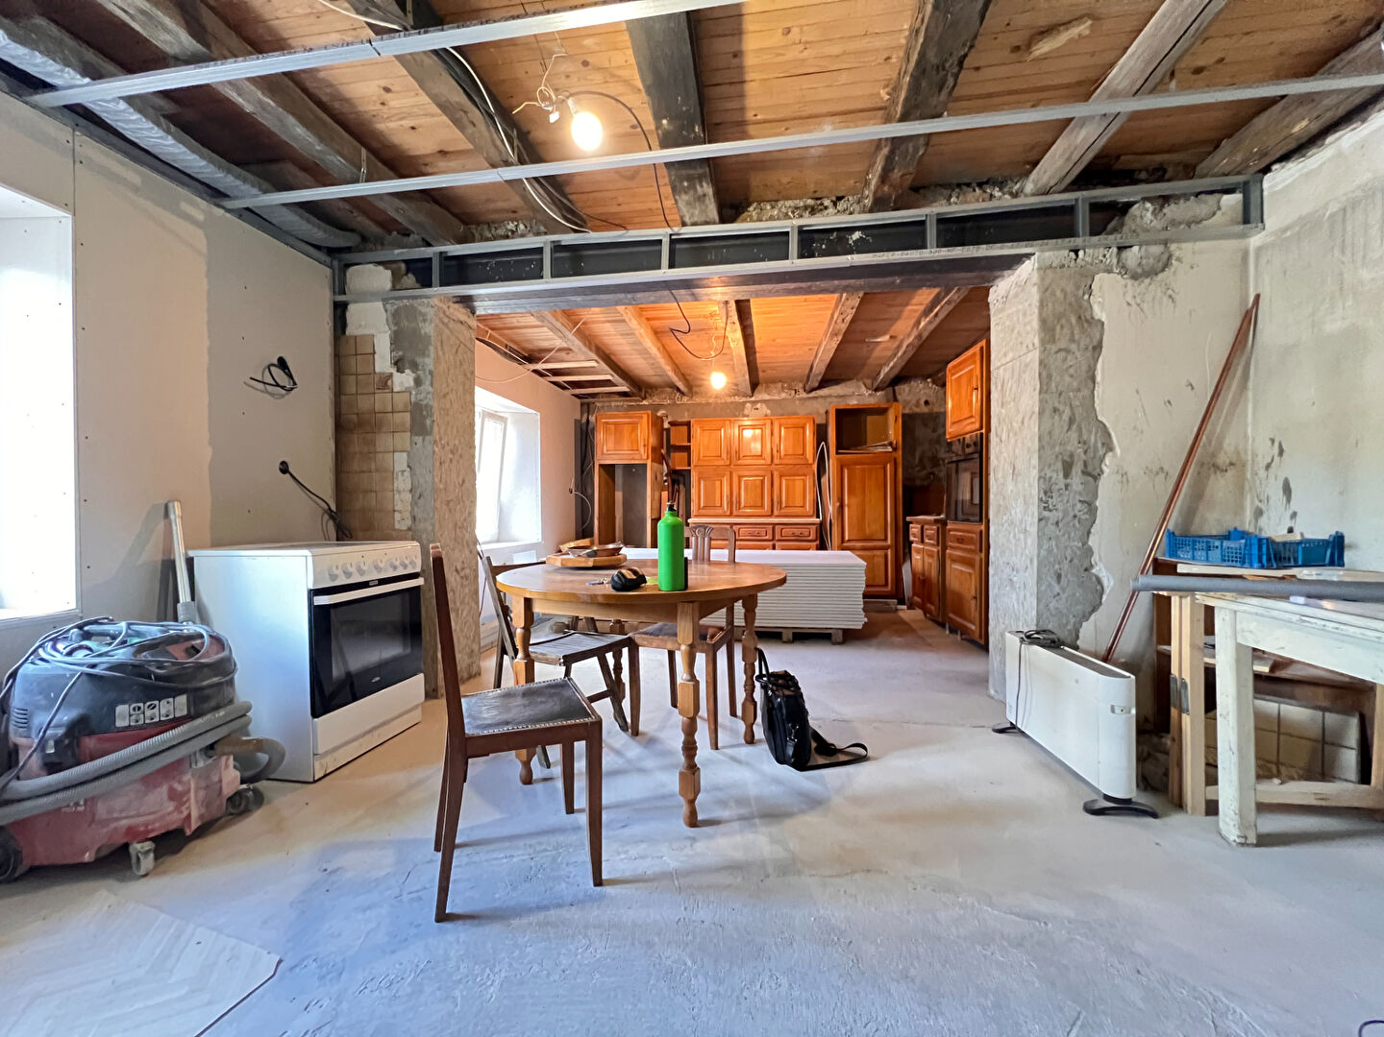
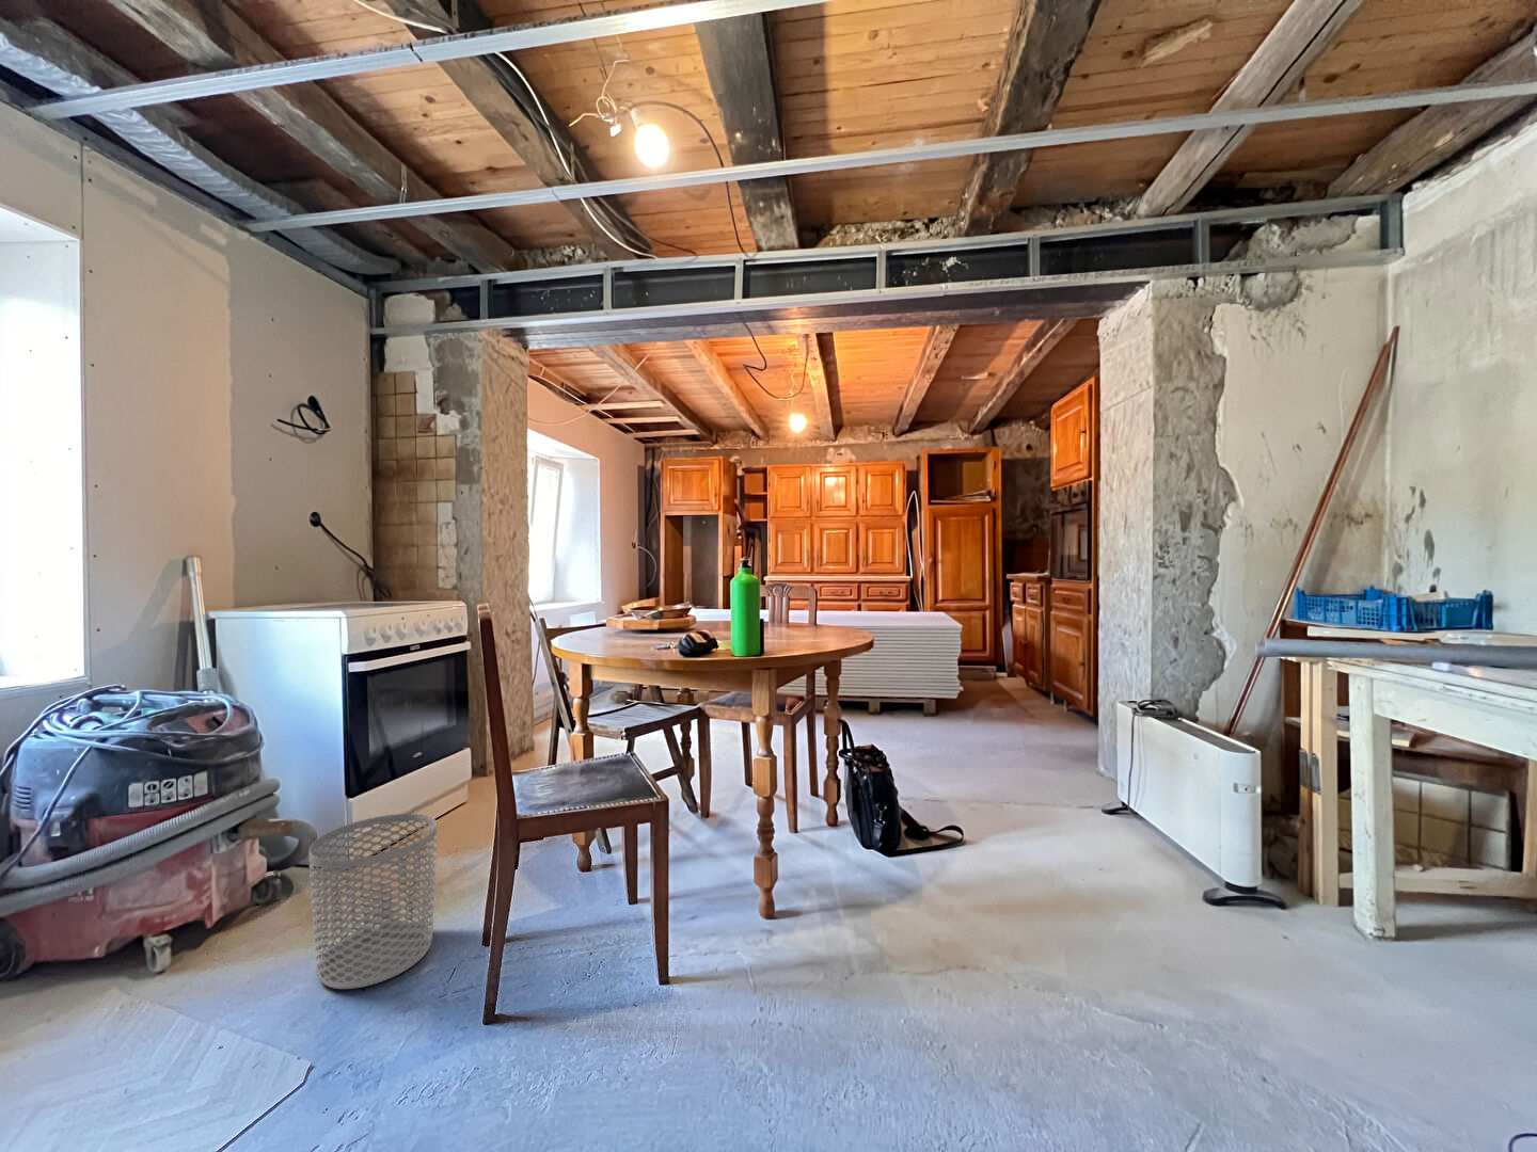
+ waste bin (376, 897)
